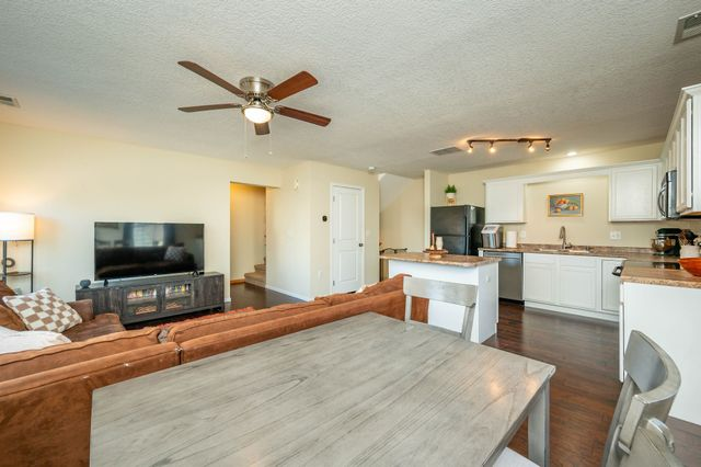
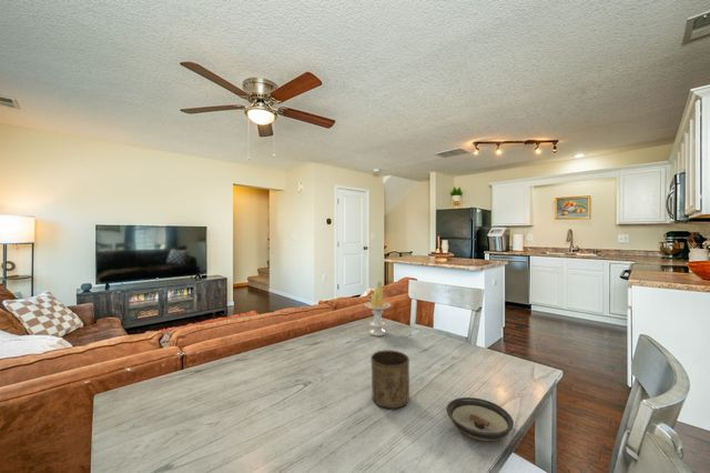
+ saucer (478, 421)
+ candle (377, 306)
+ cup (389, 378)
